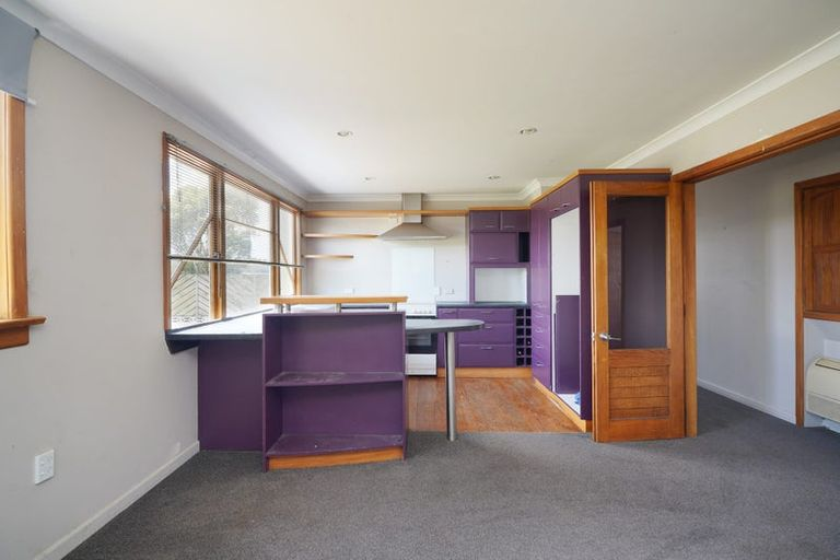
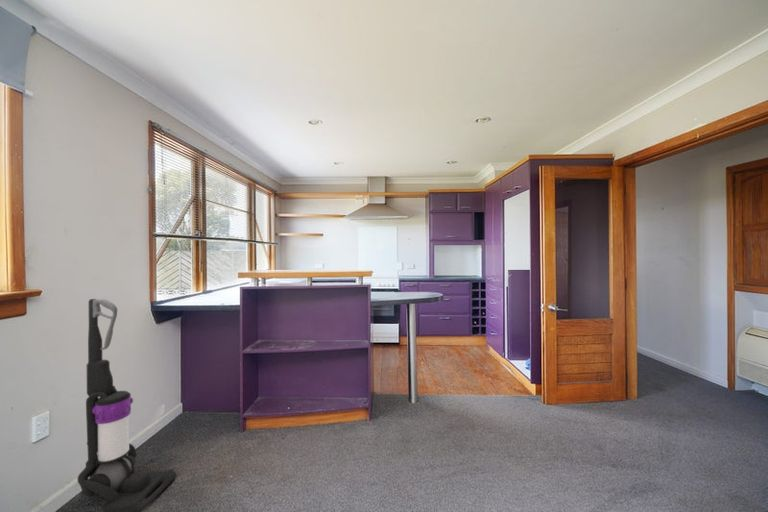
+ vacuum cleaner (120, 396)
